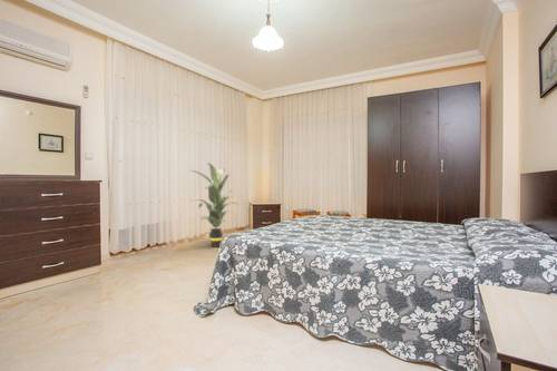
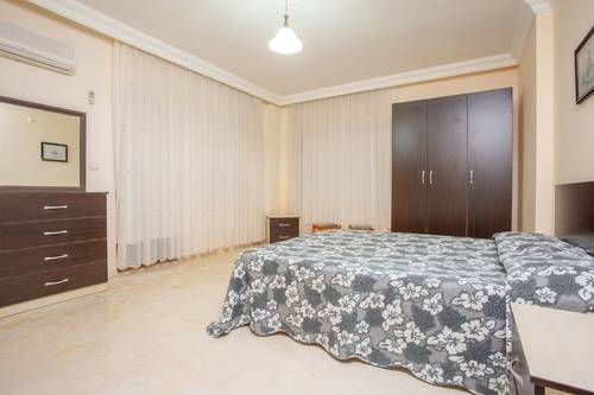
- indoor plant (212, 205)
